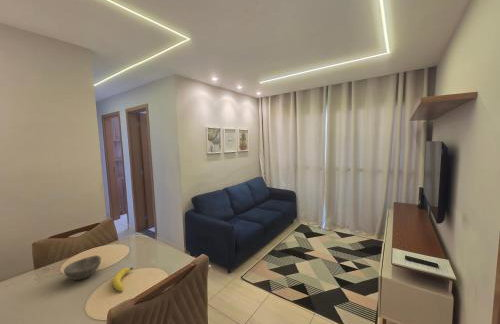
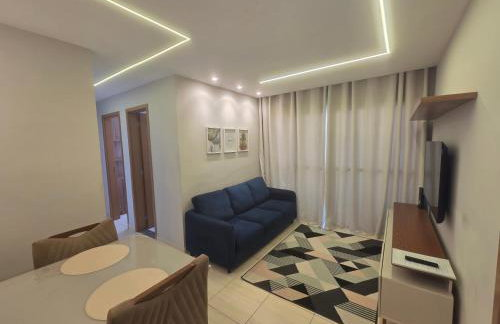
- banana (122, 276)
- bowl (83, 269)
